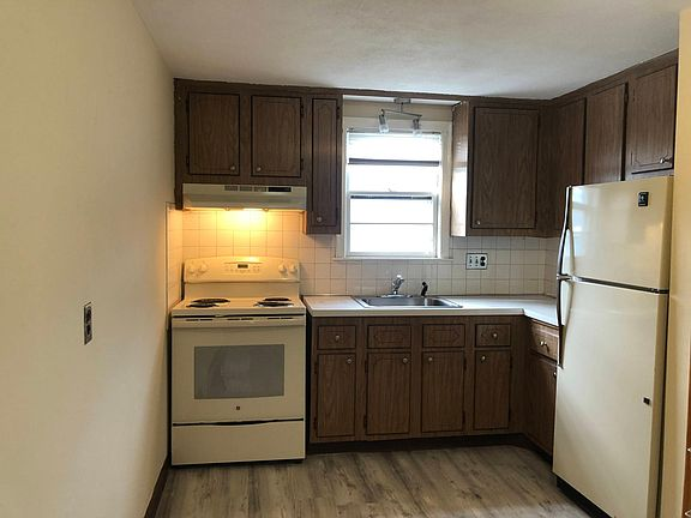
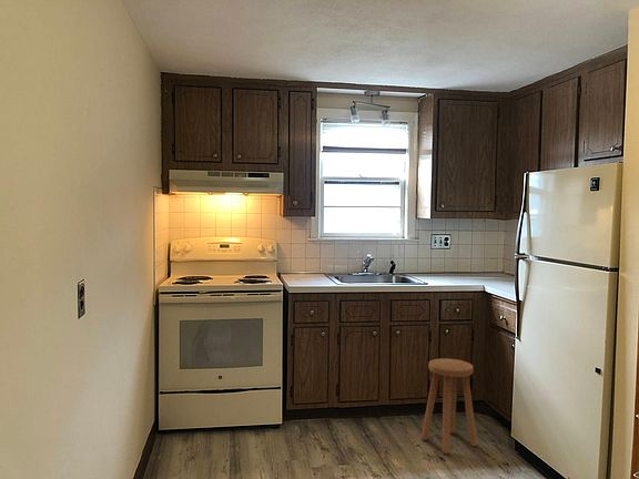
+ stool (449, 404)
